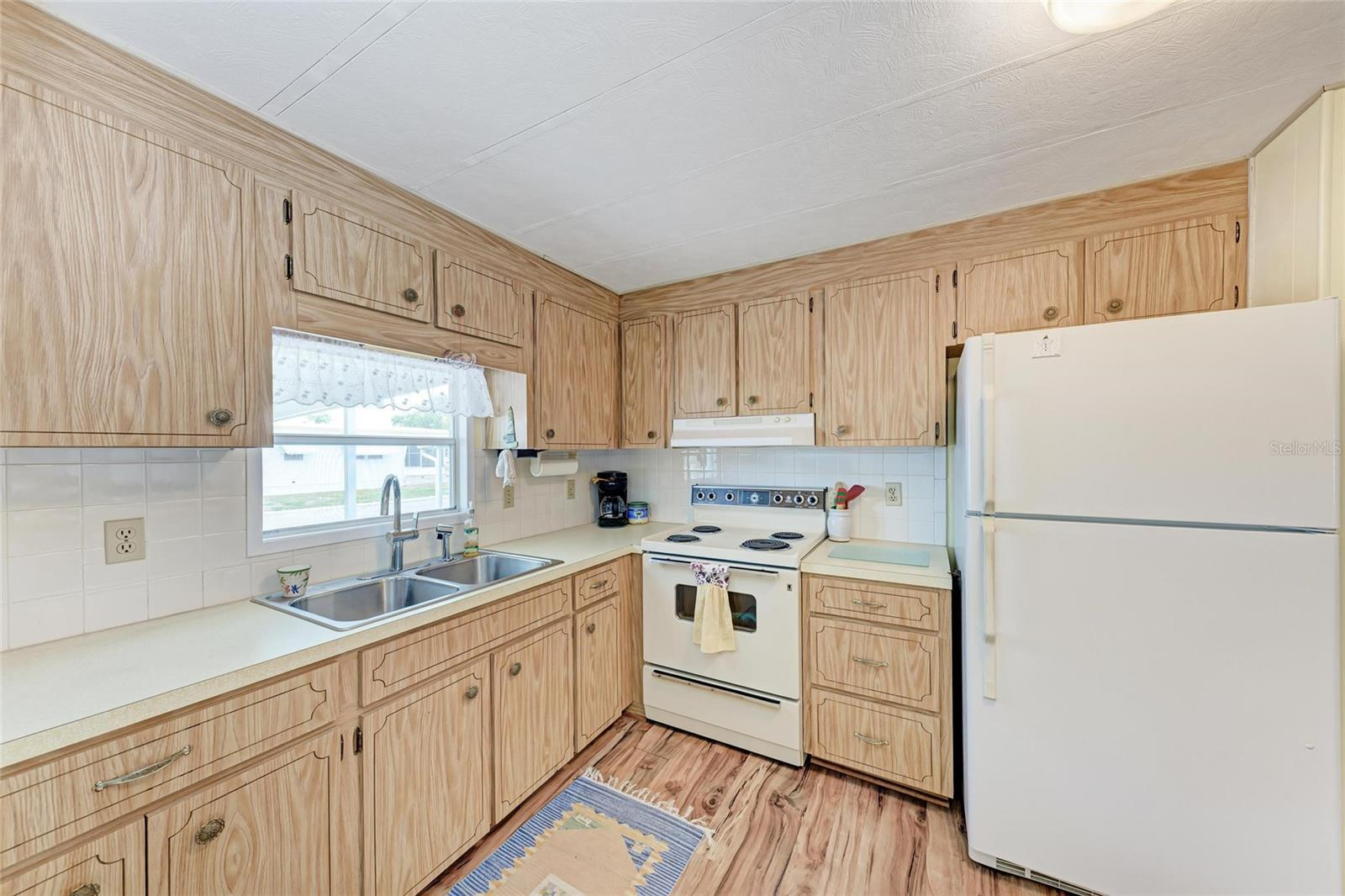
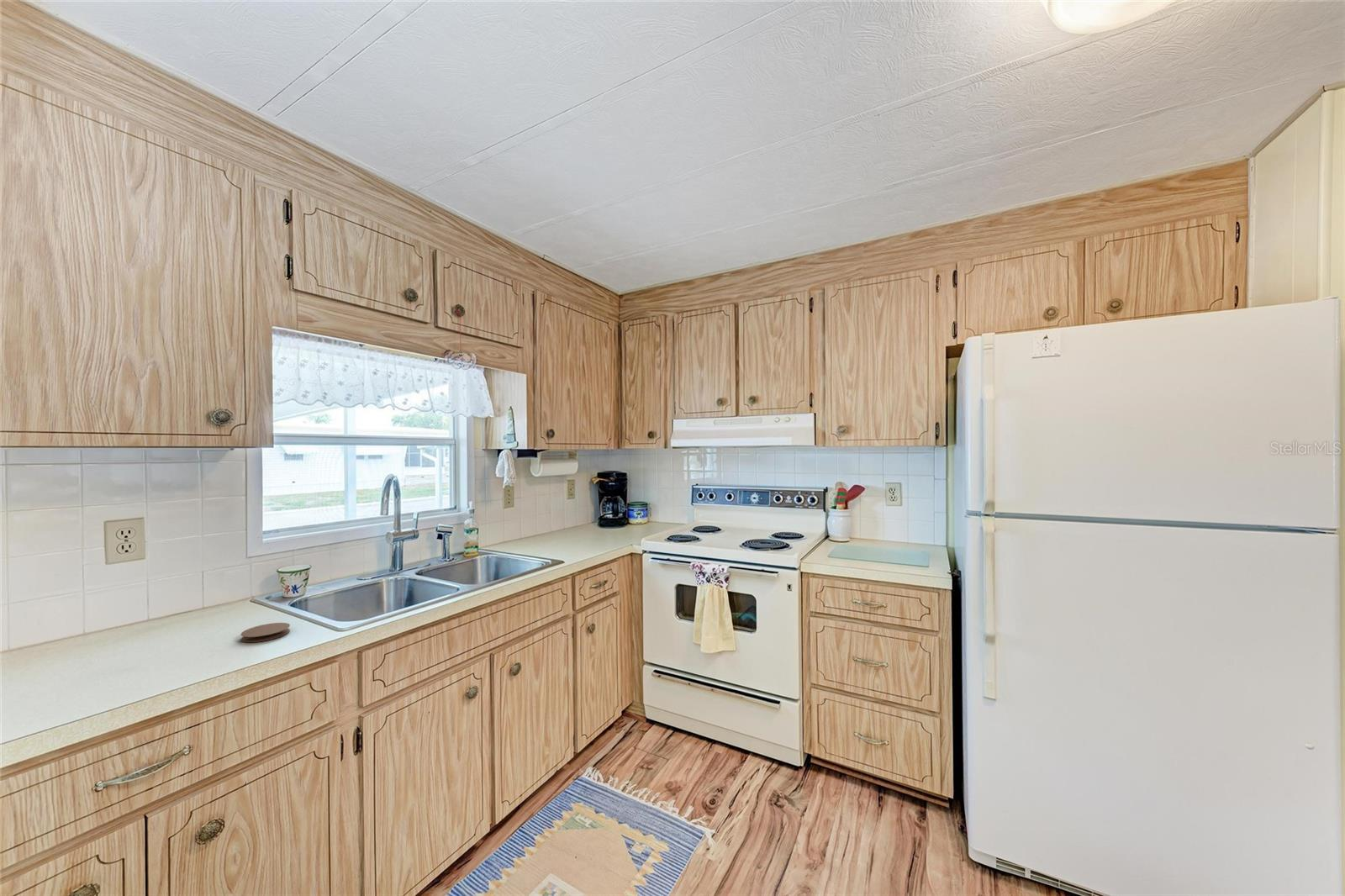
+ coaster (266, 632)
